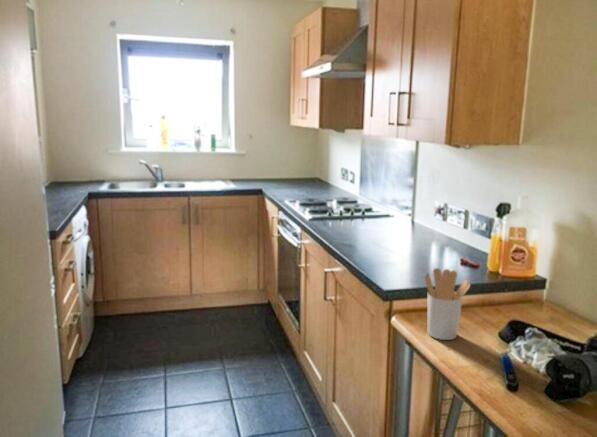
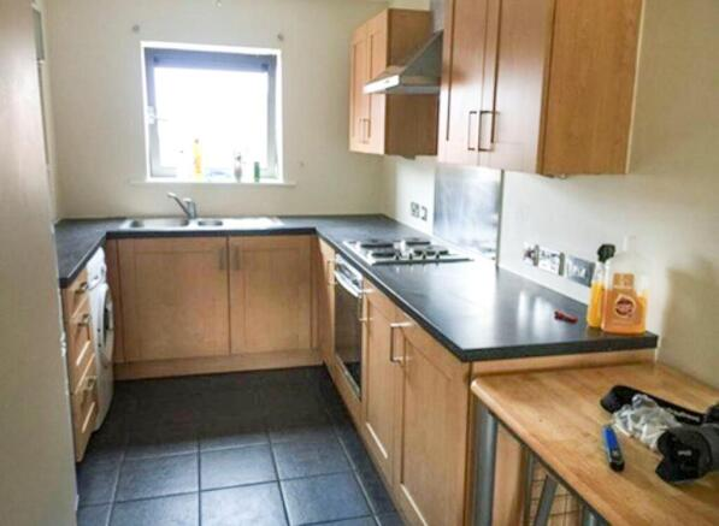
- utensil holder (443, 301)
